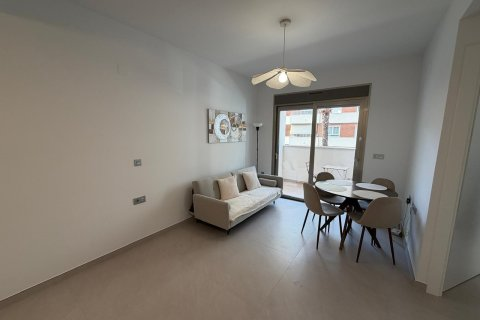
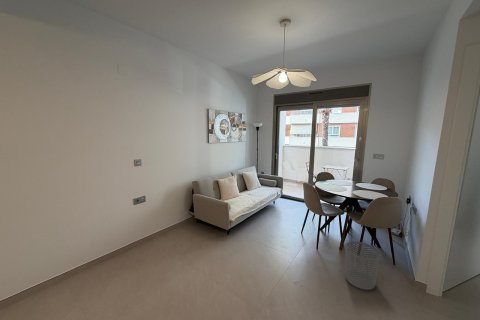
+ waste bin (360, 264)
